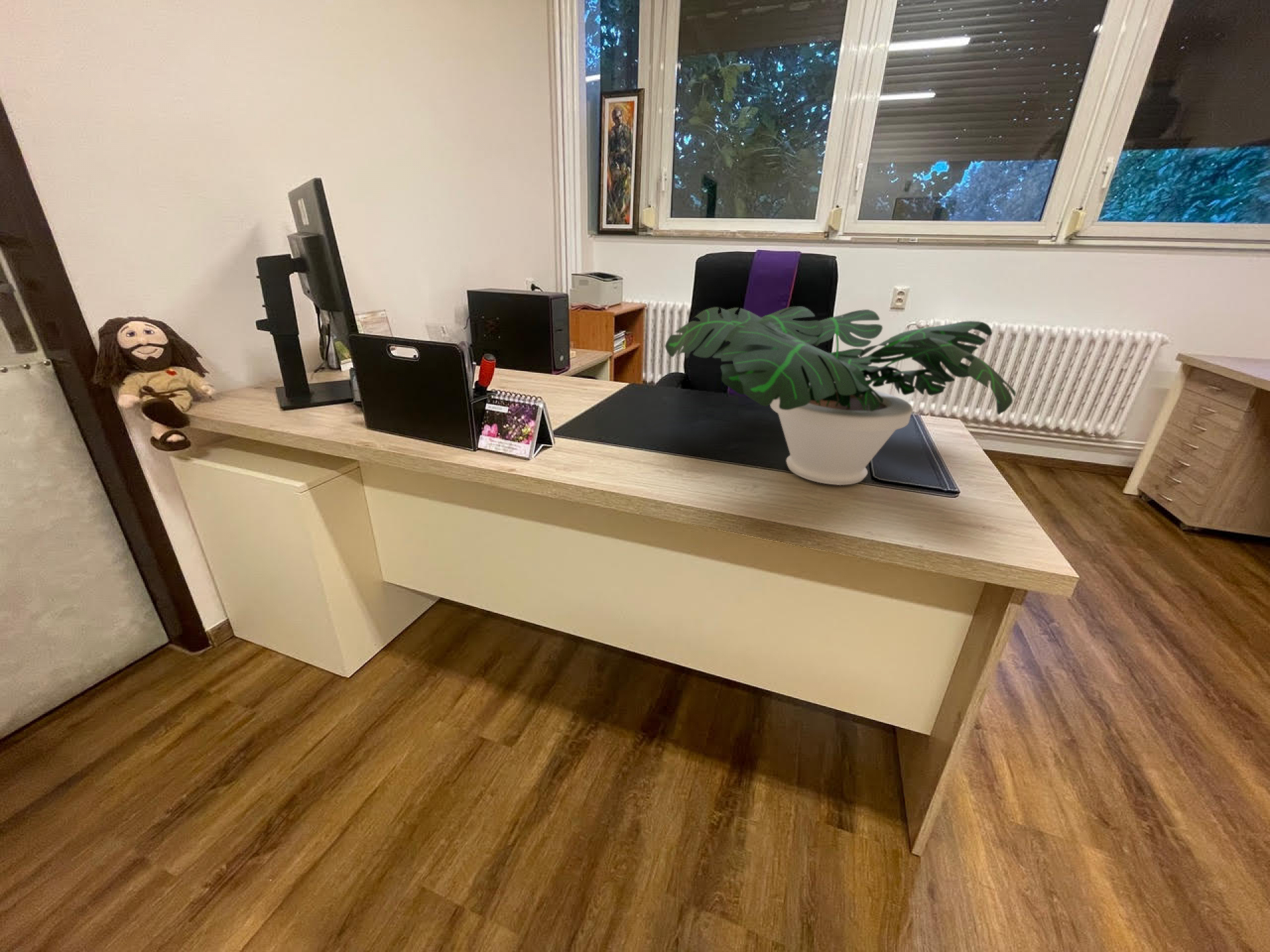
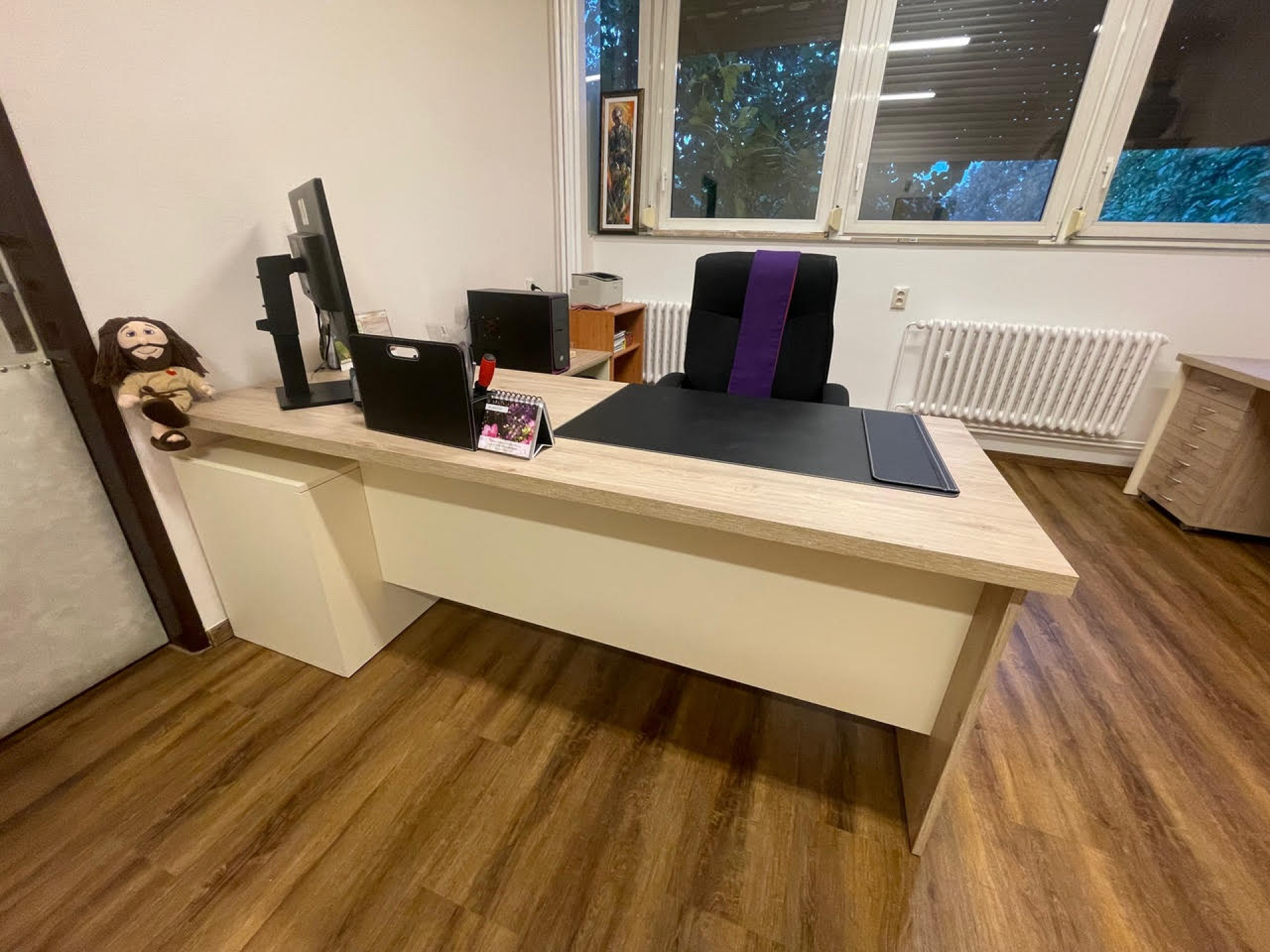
- potted plant (841, 393)
